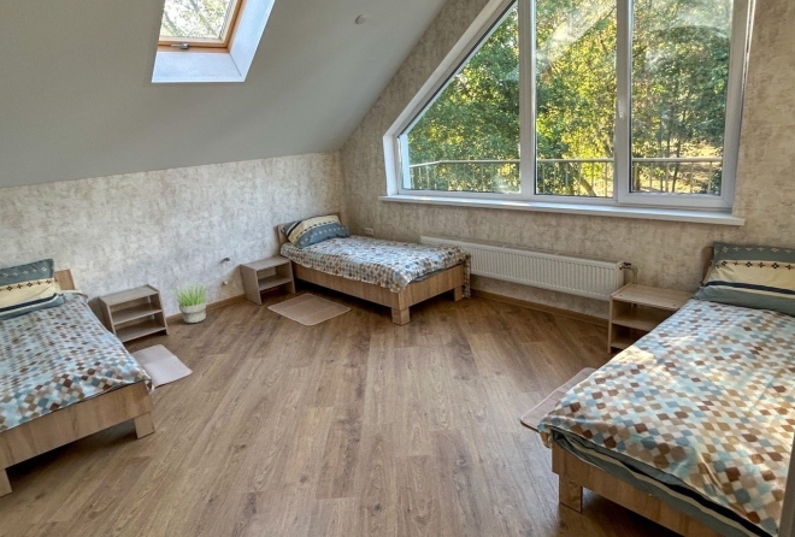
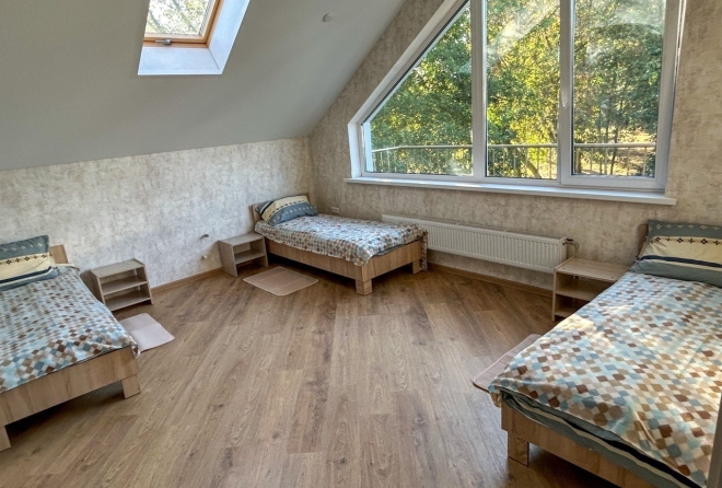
- potted plant (192, 303)
